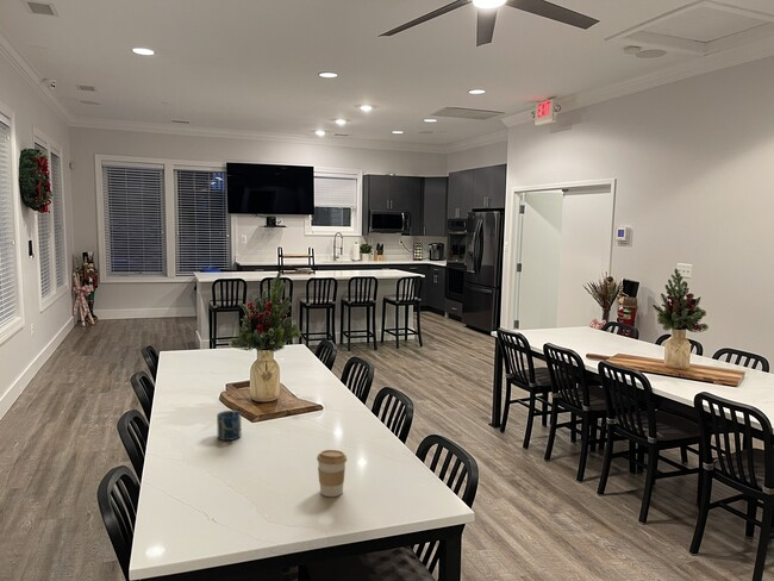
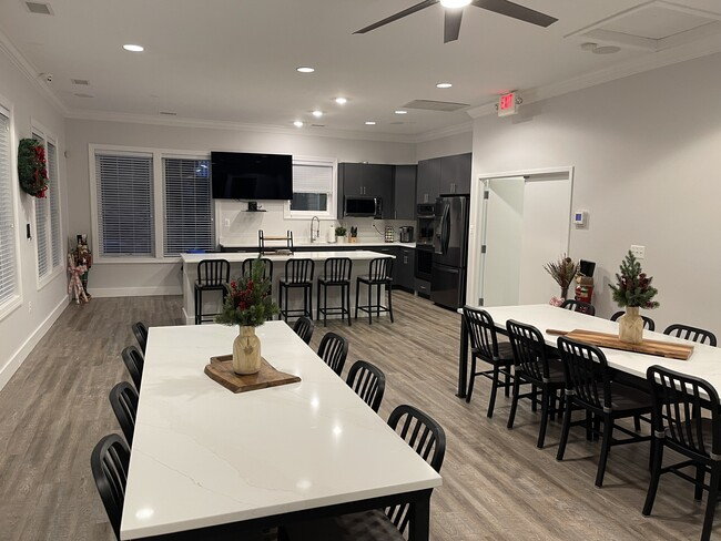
- coffee cup (331, 471)
- cup (230, 426)
